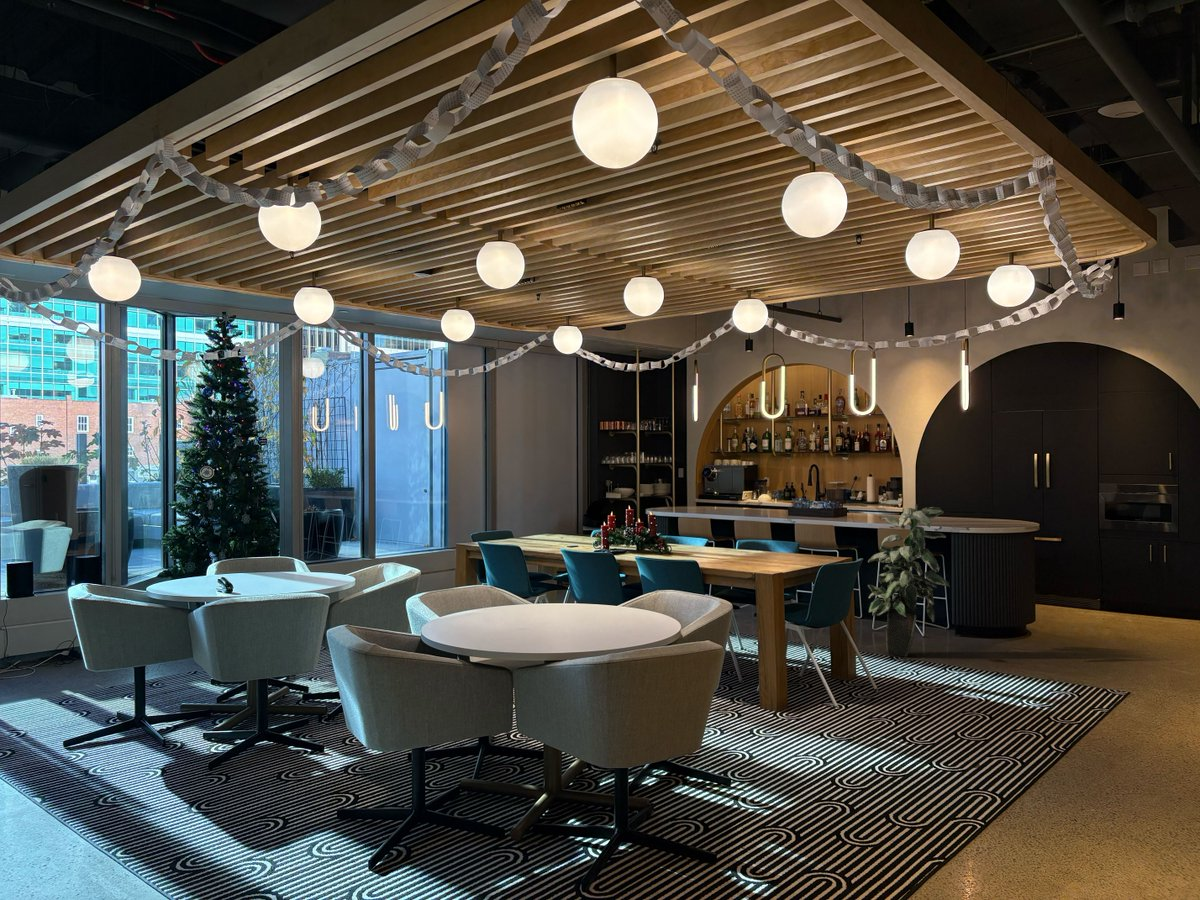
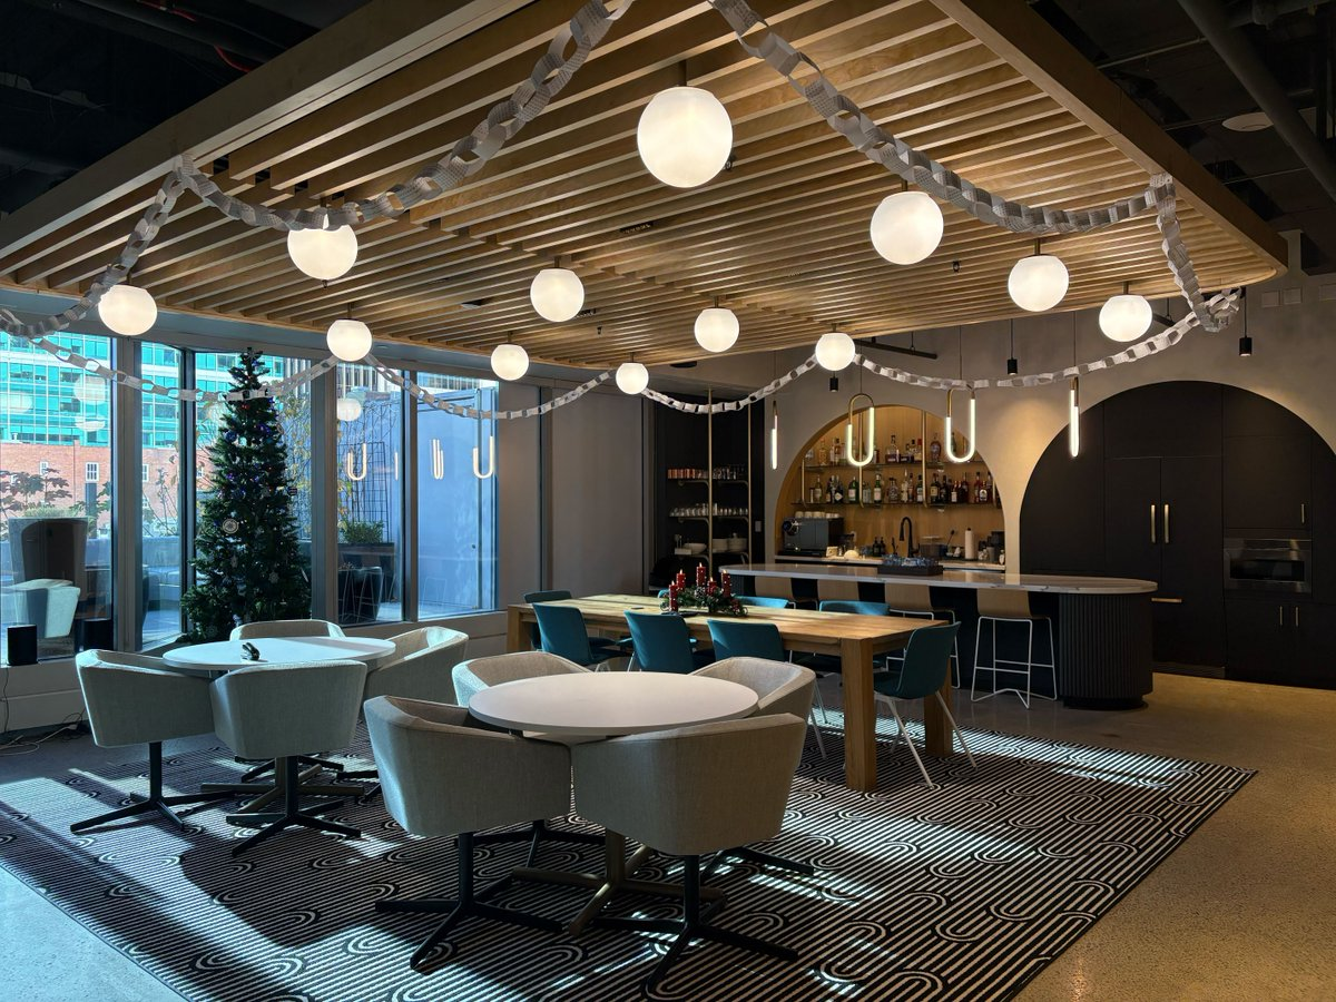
- indoor plant (903, 577)
